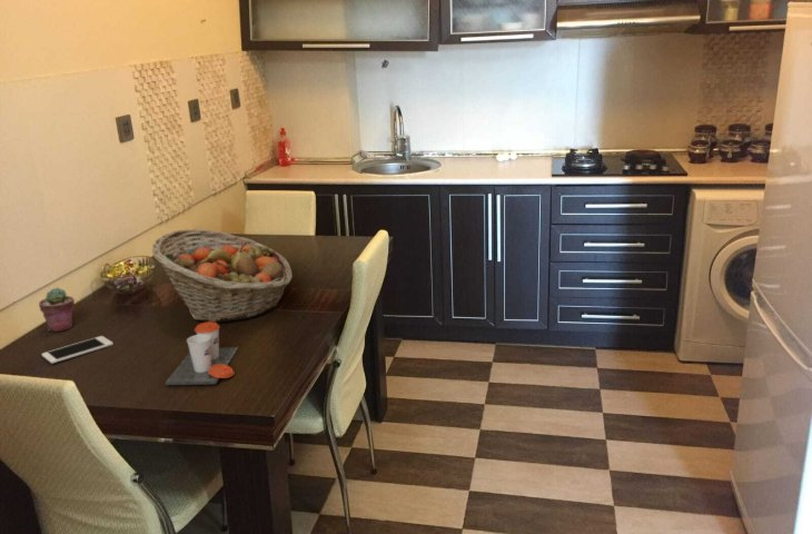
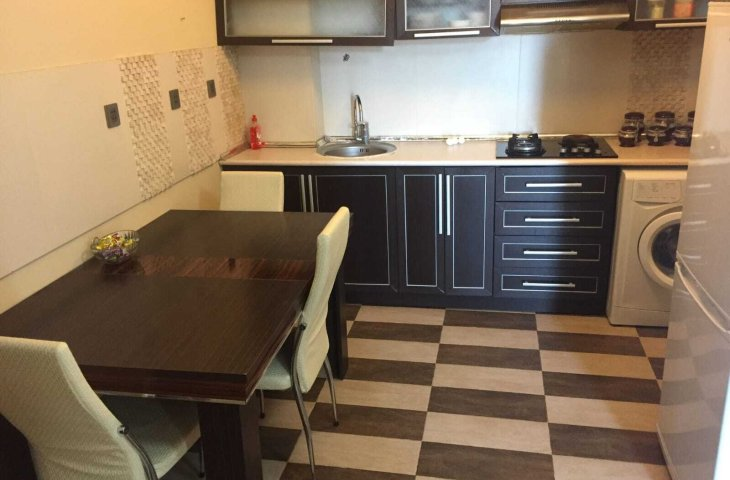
- potted succulent (57, 308)
- fruit basket (226, 269)
- cell phone (78, 348)
- cup (207, 348)
